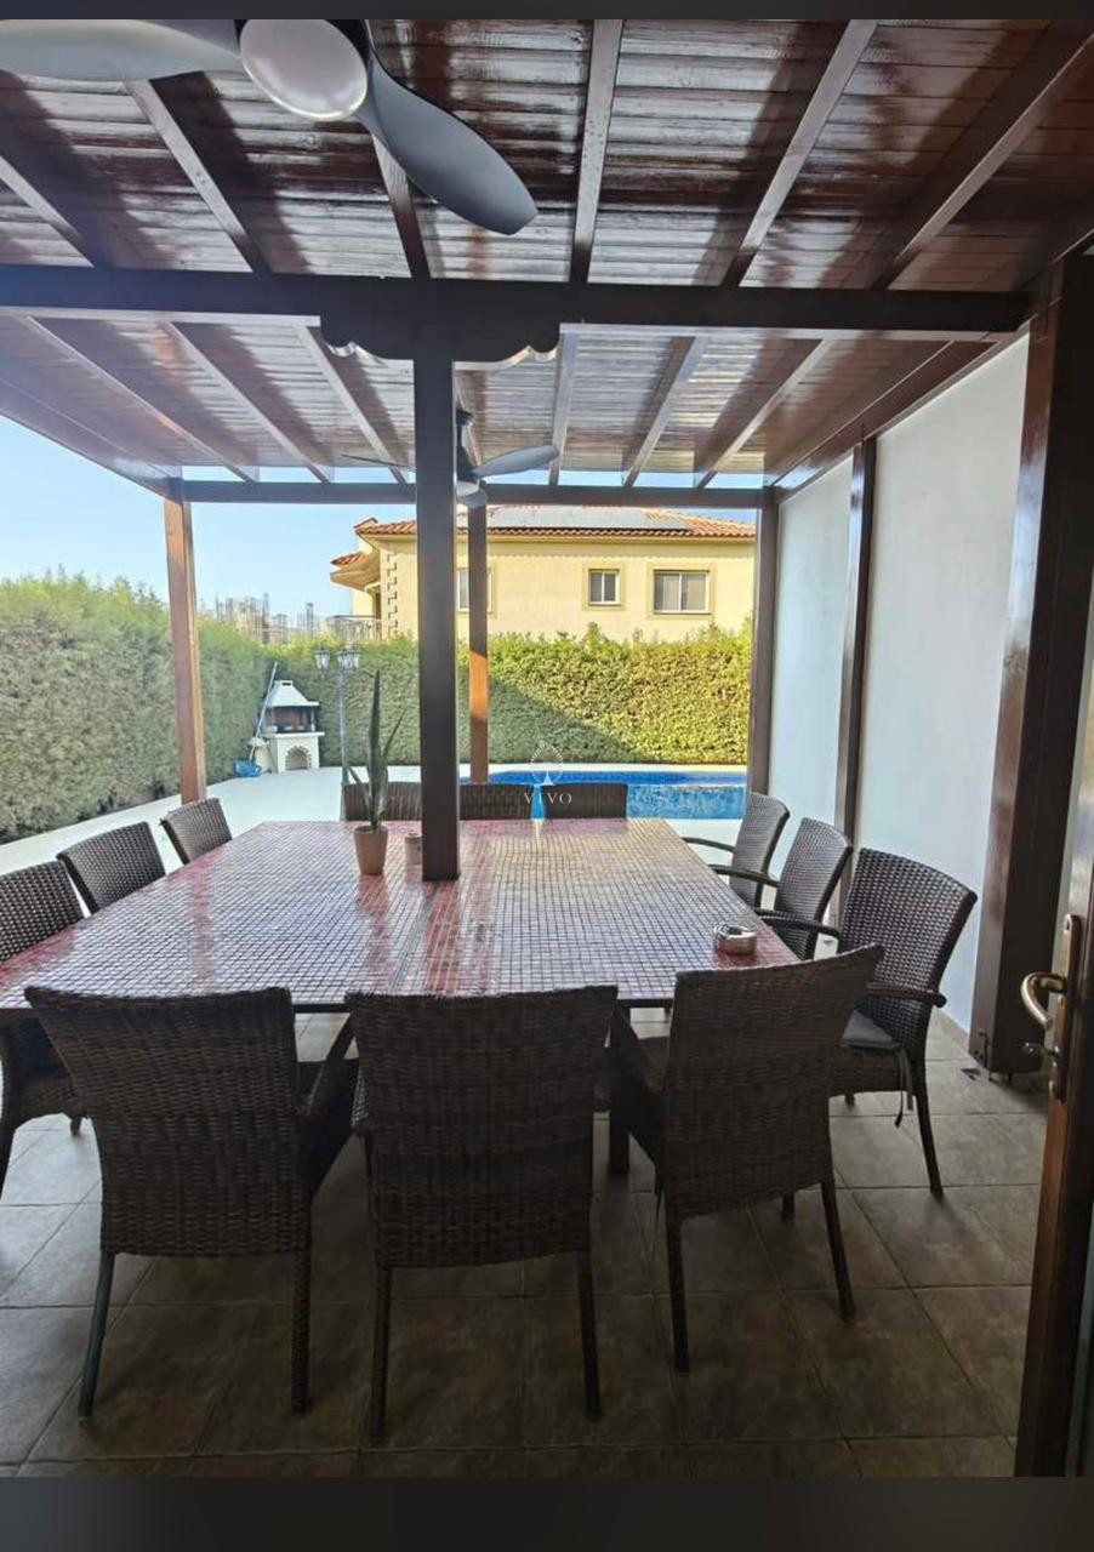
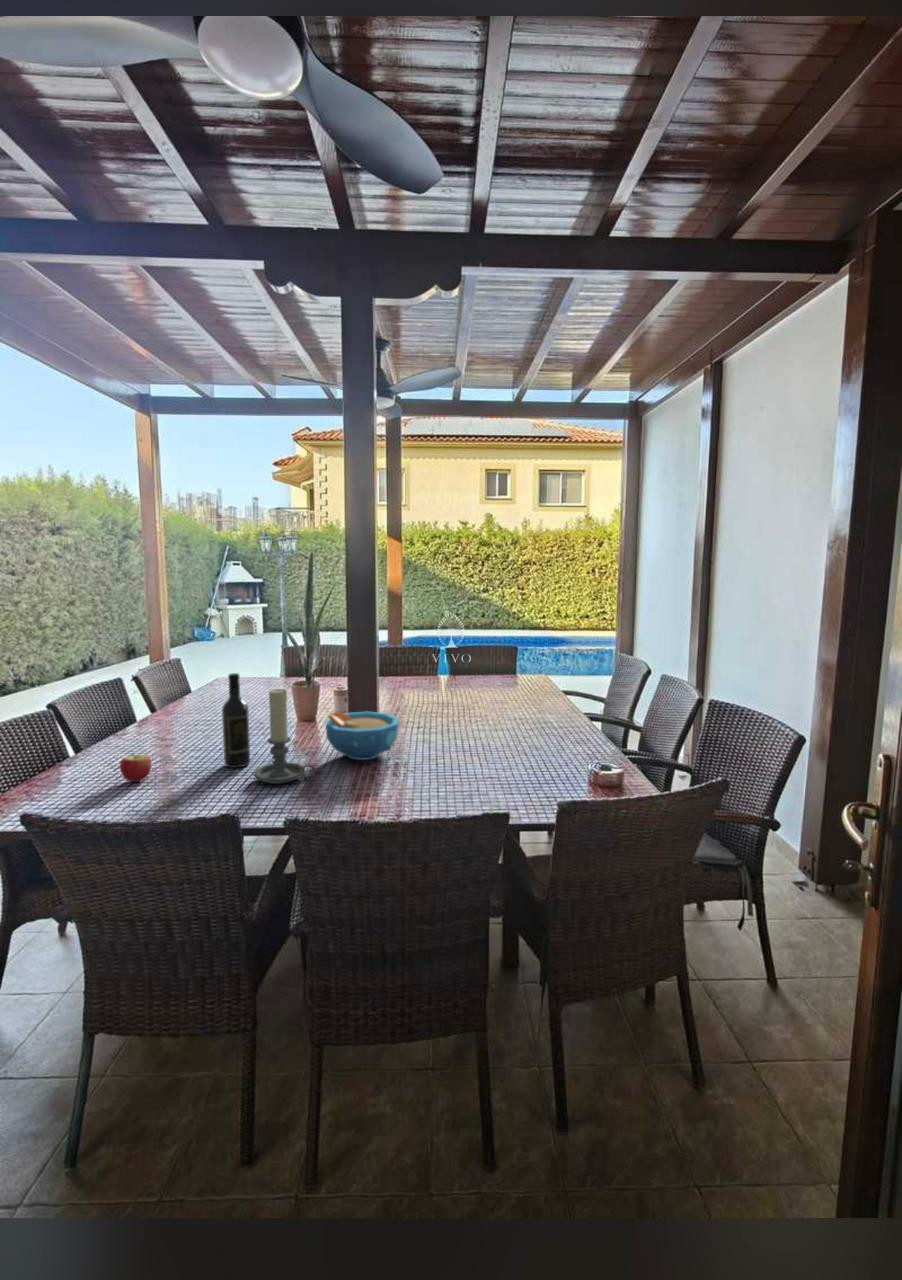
+ candle holder (284, 734)
+ apple (135, 764)
+ wine bottle (235, 719)
+ bowl (363, 734)
